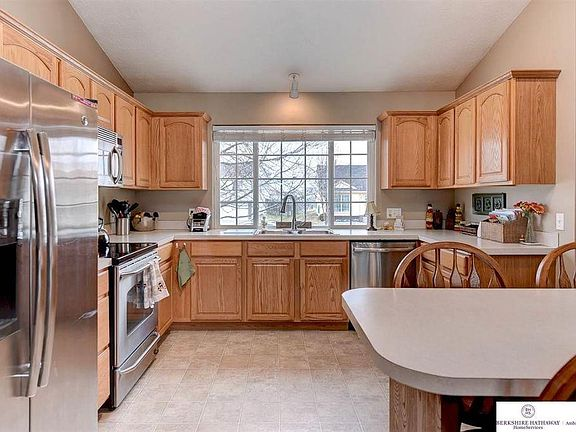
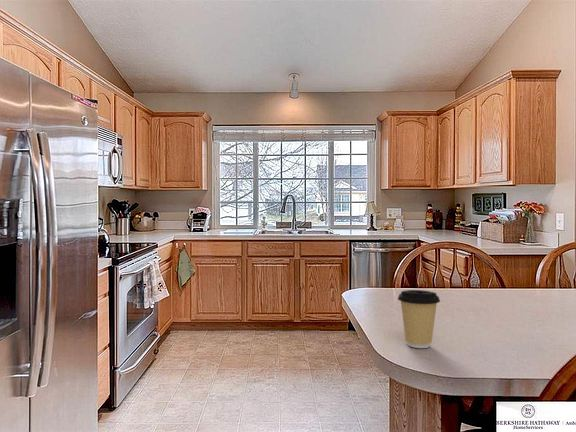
+ coffee cup (418, 317)
